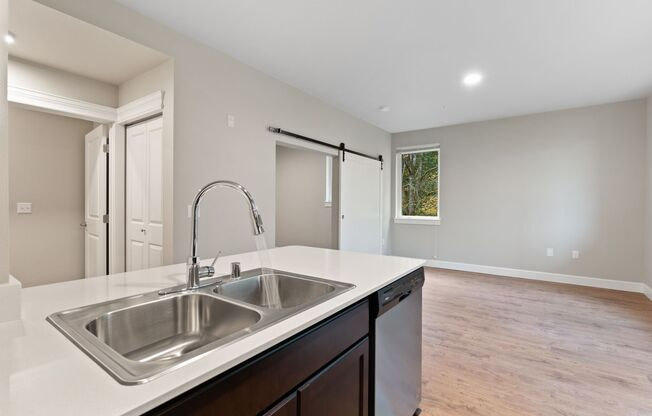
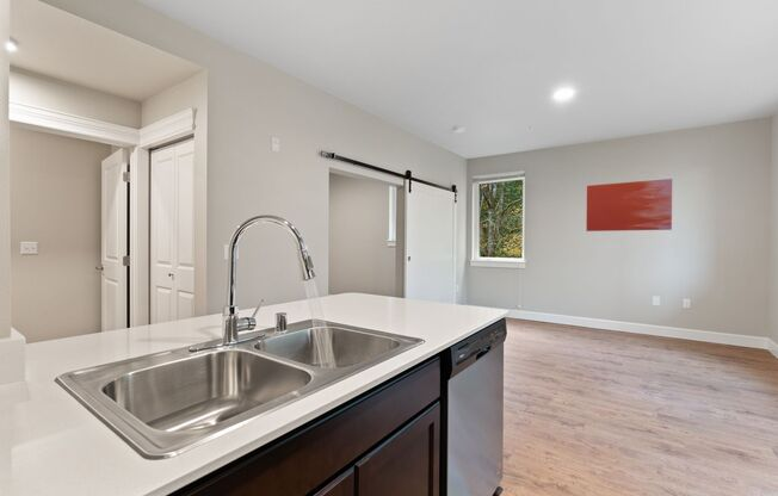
+ wall art (626, 206)
